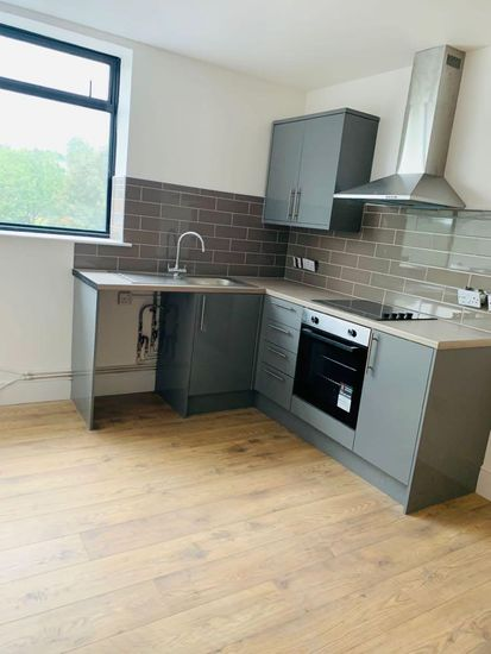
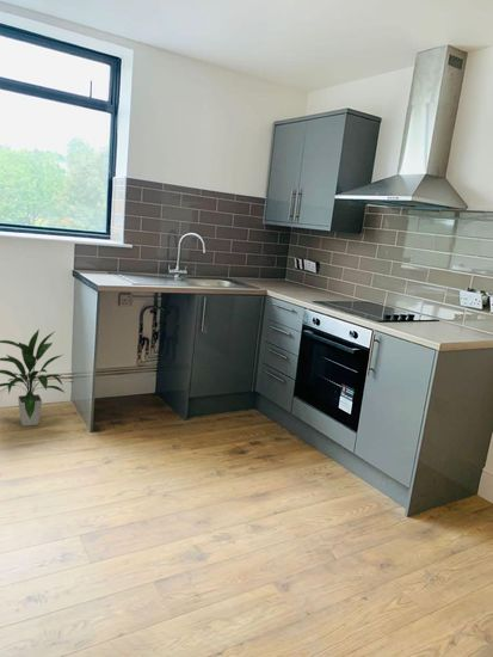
+ indoor plant (29, 377)
